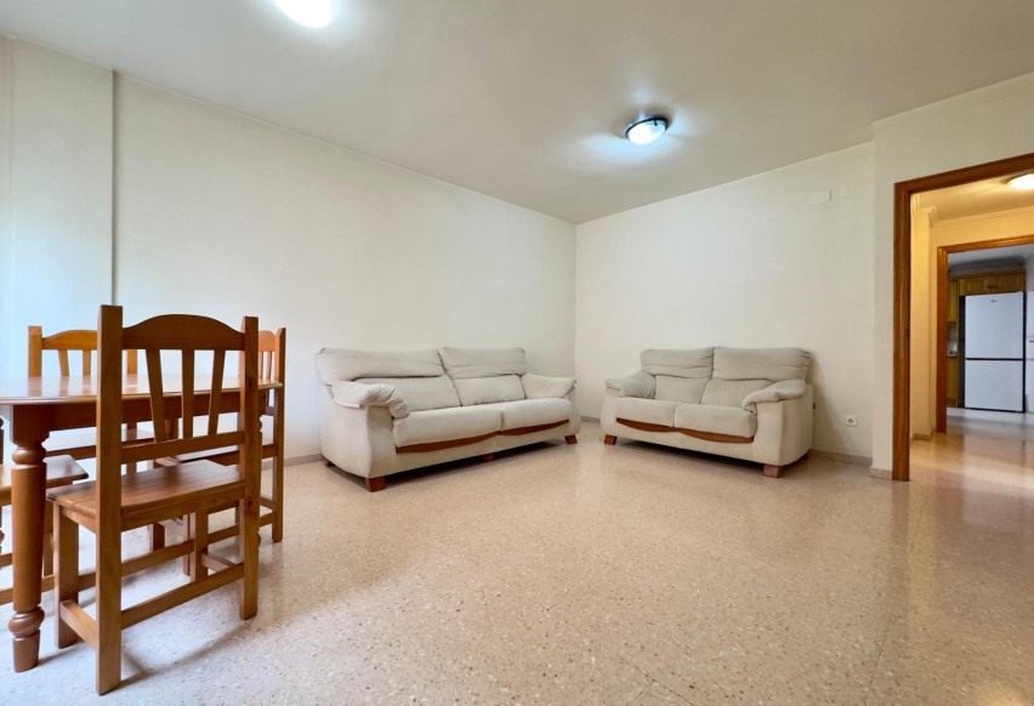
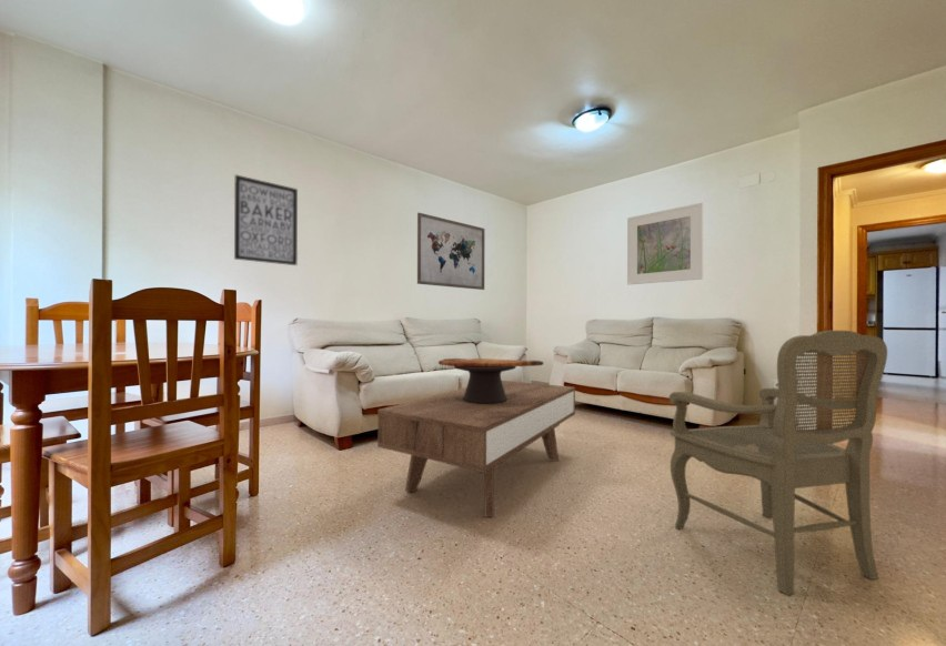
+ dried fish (489, 380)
+ armchair (768, 438)
+ coffee table (489, 434)
+ wall art (266, 222)
+ wall art (453, 253)
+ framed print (662, 246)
